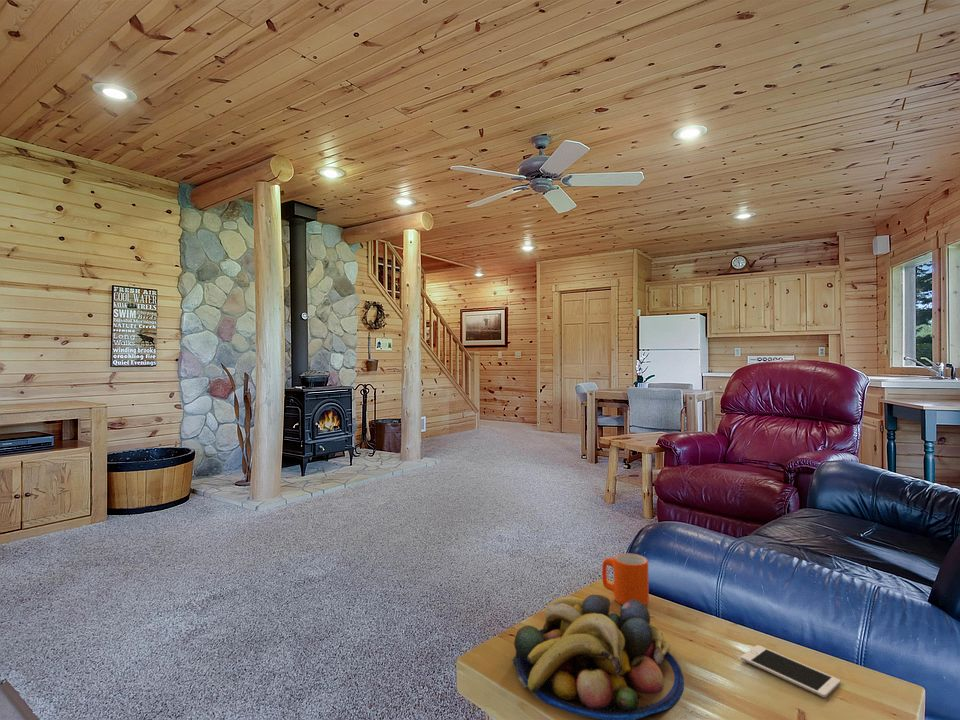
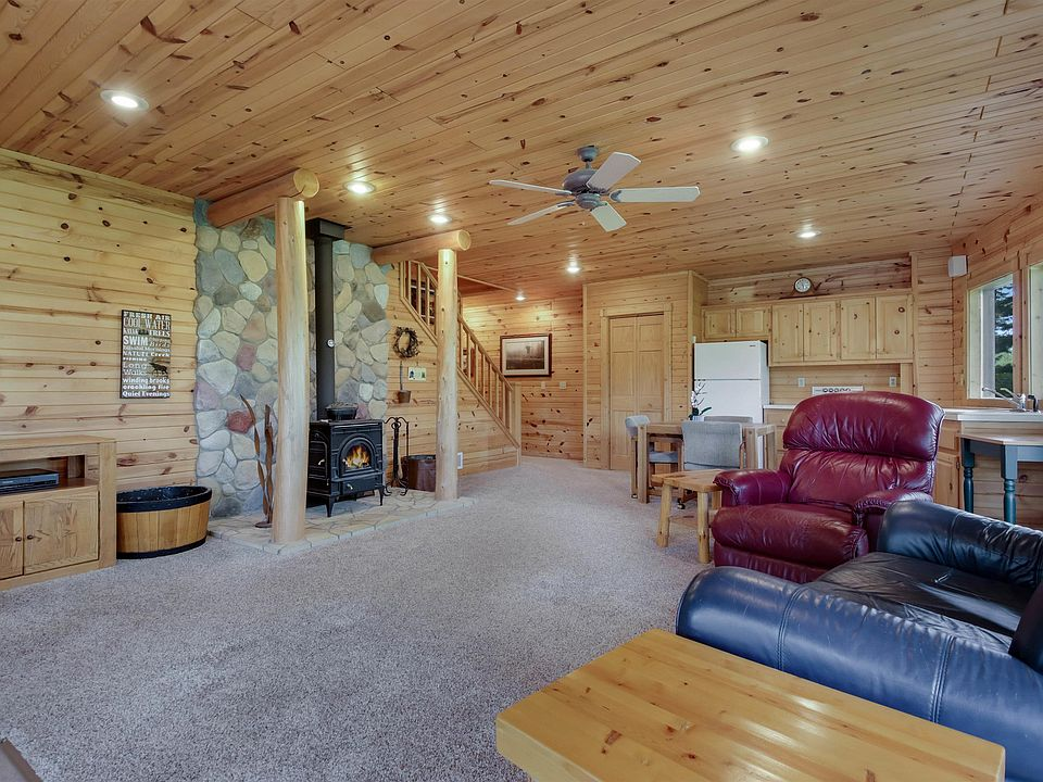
- cell phone (788, 669)
- fruit bowl (597, 638)
- mug (625, 579)
